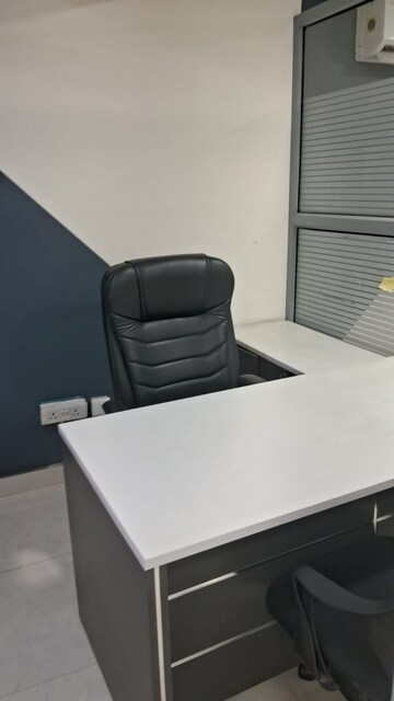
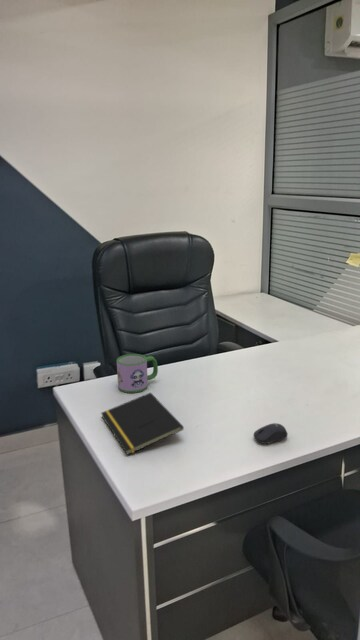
+ computer mouse (270, 431)
+ mug (137, 371)
+ notepad (140, 420)
